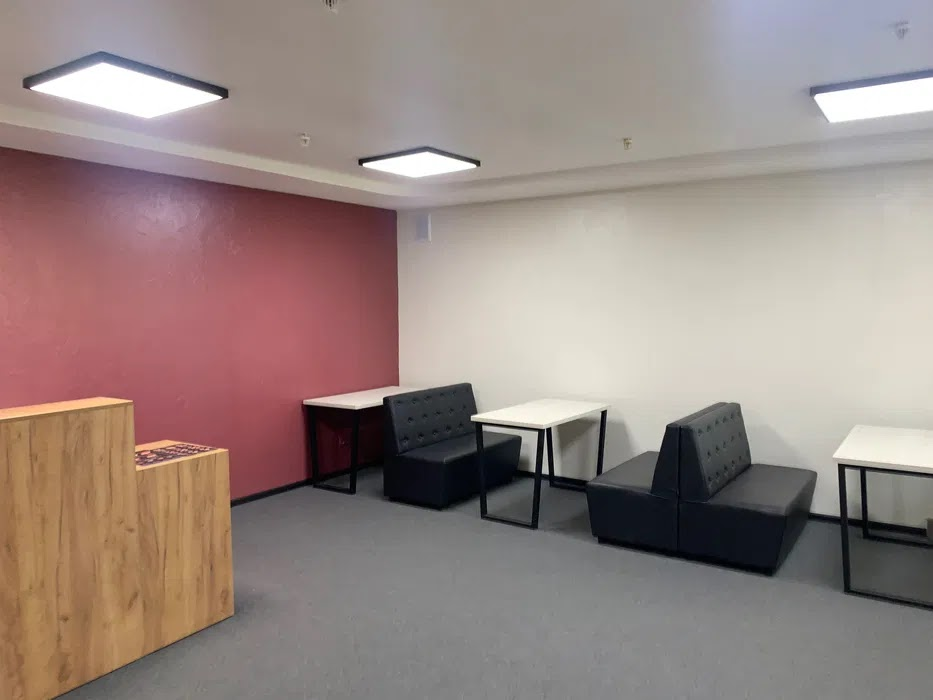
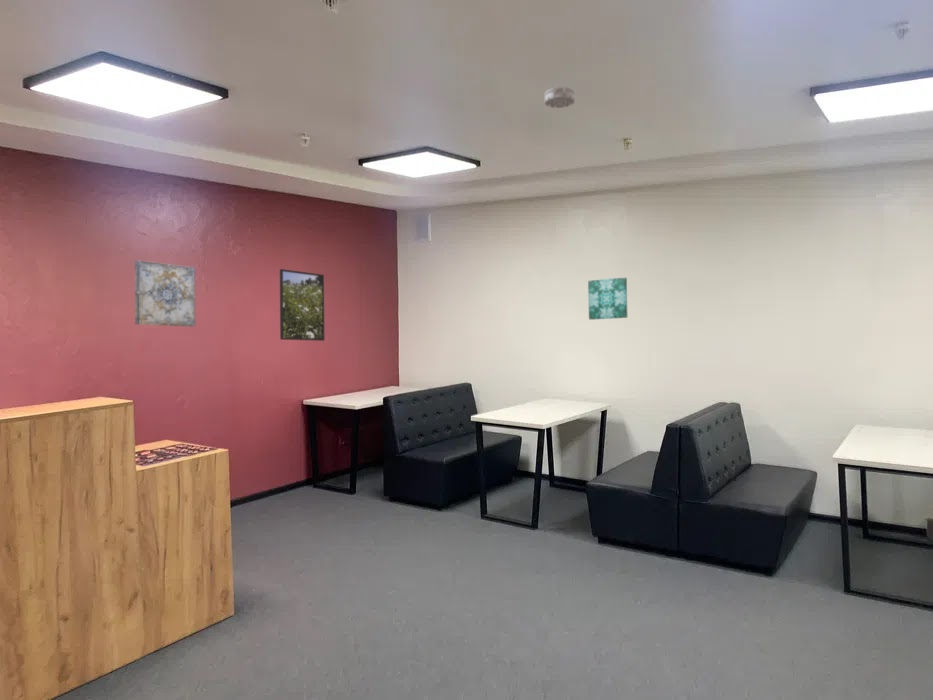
+ smoke detector (559, 96)
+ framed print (302, 306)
+ wall art (607, 299)
+ wall art (166, 294)
